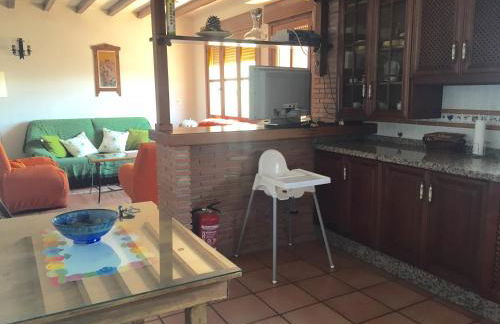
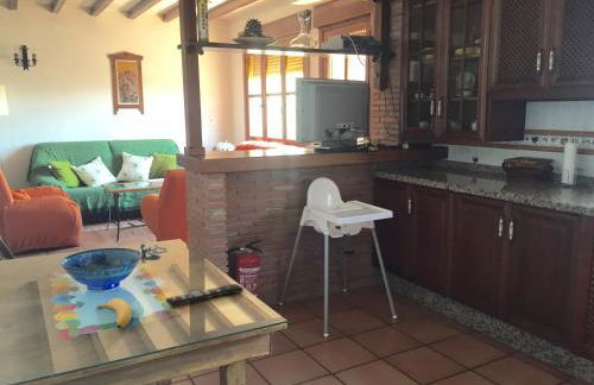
+ remote control (206, 294)
+ banana (115, 310)
